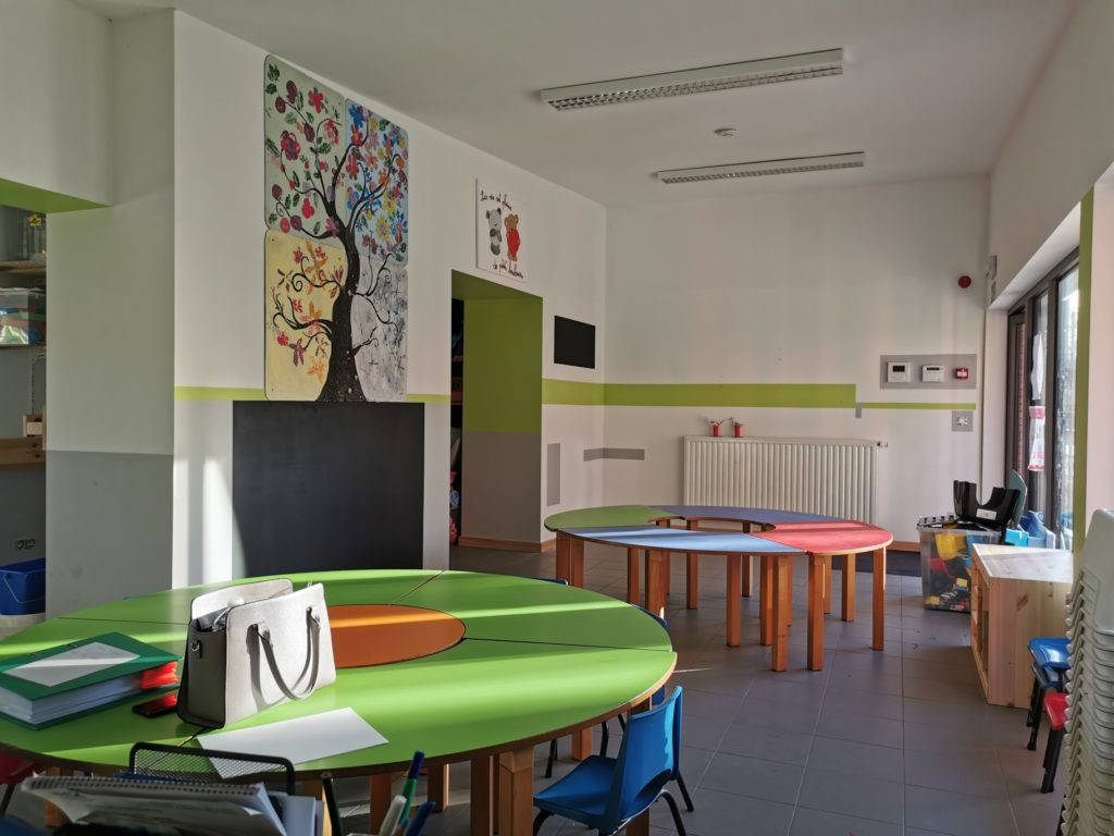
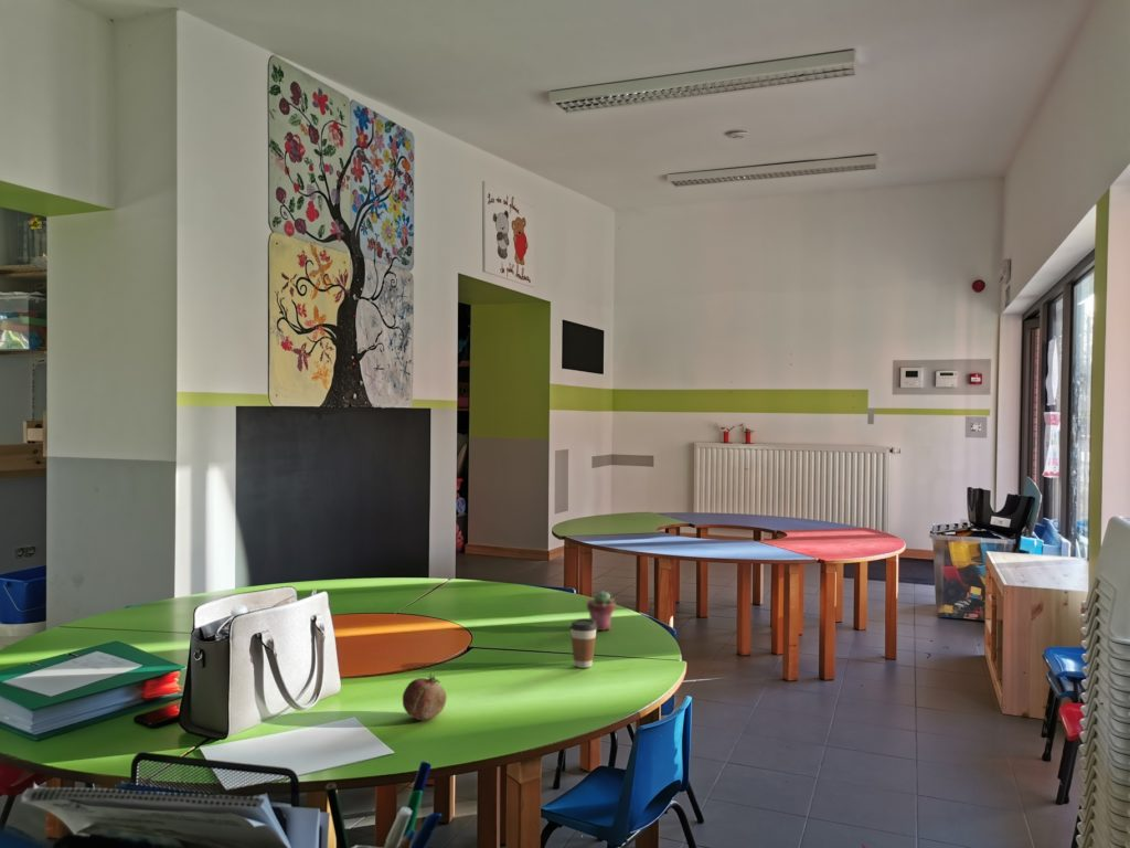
+ fruit (424, 696)
+ coffee cup (583, 643)
+ potted succulent (600, 610)
